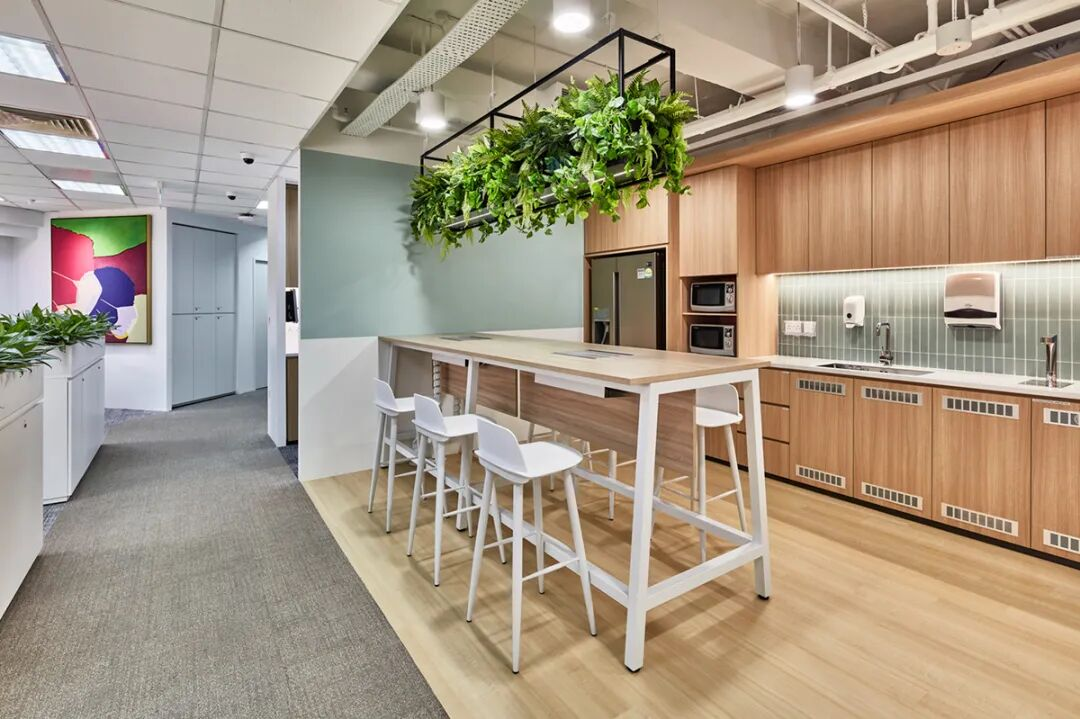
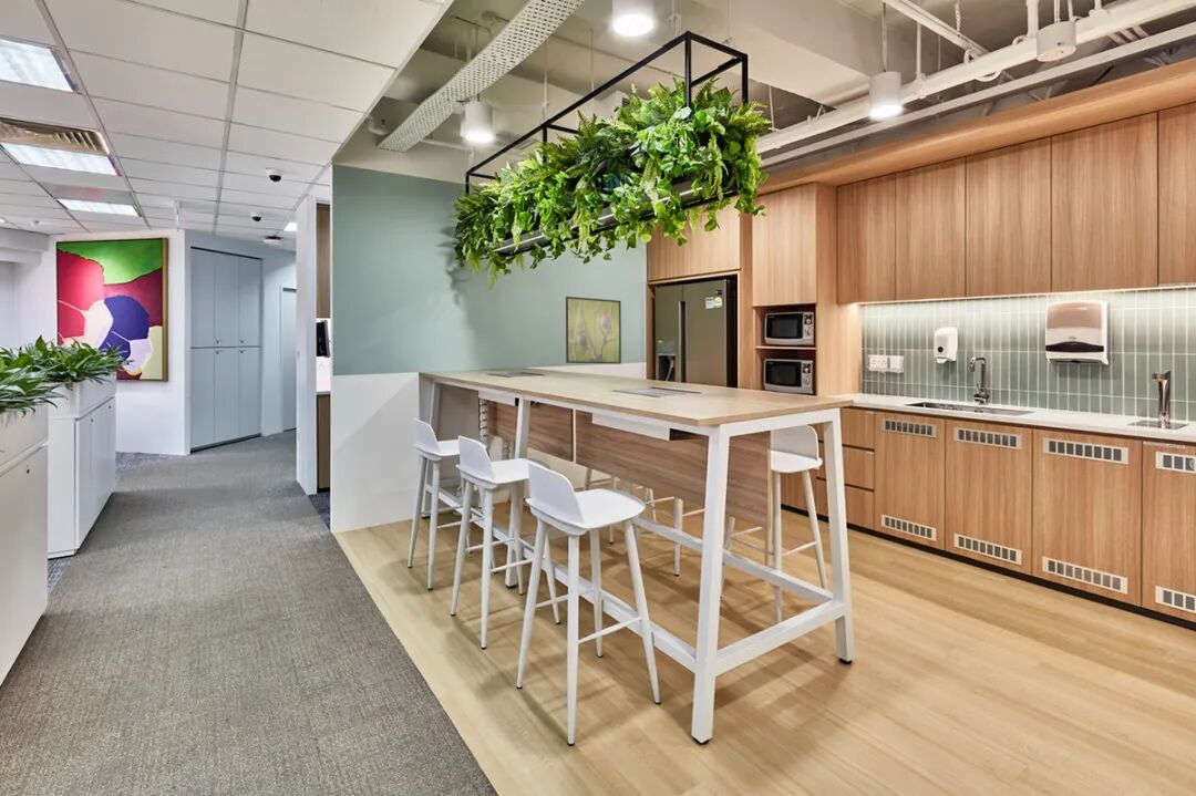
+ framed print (594, 331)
